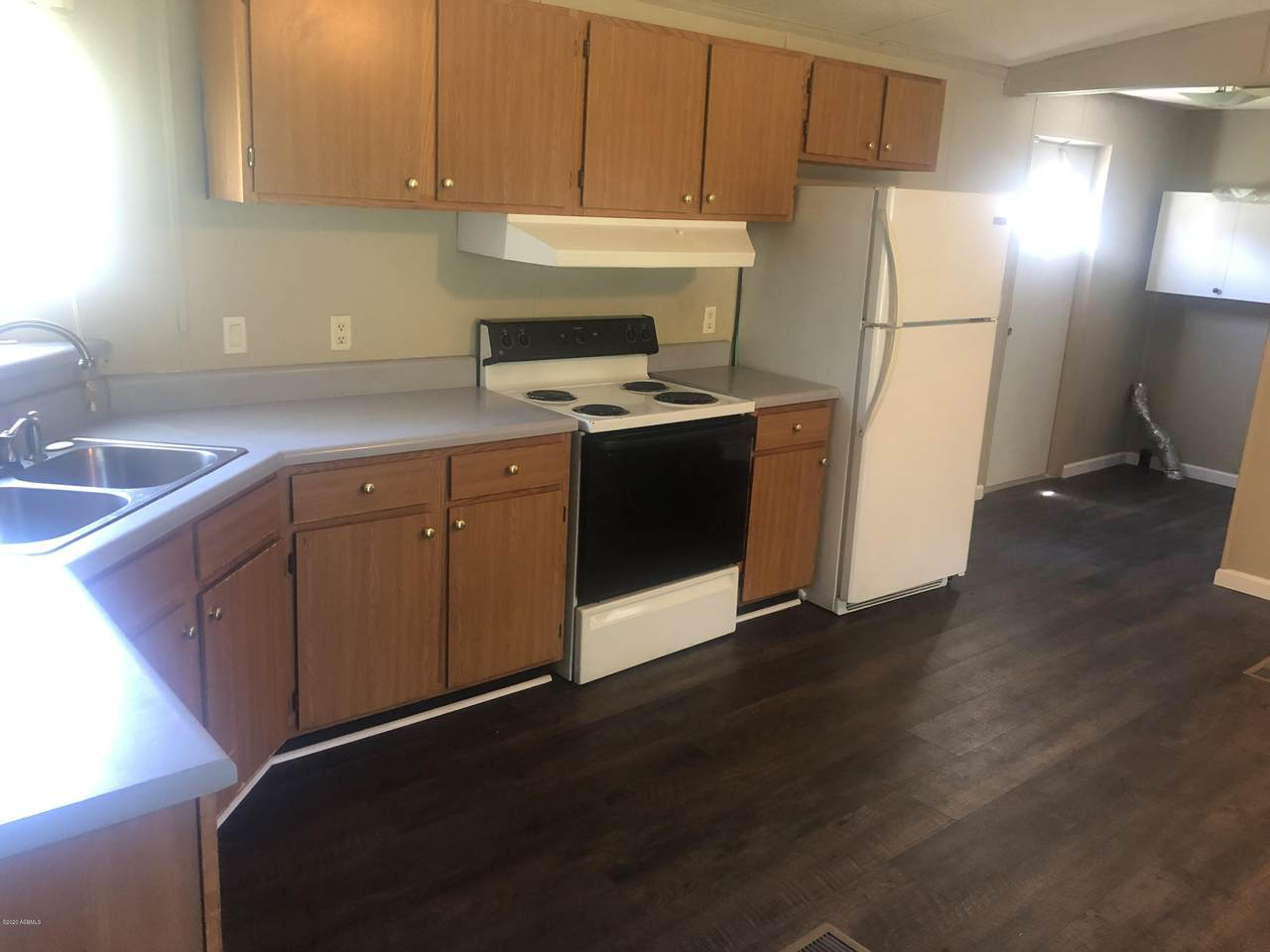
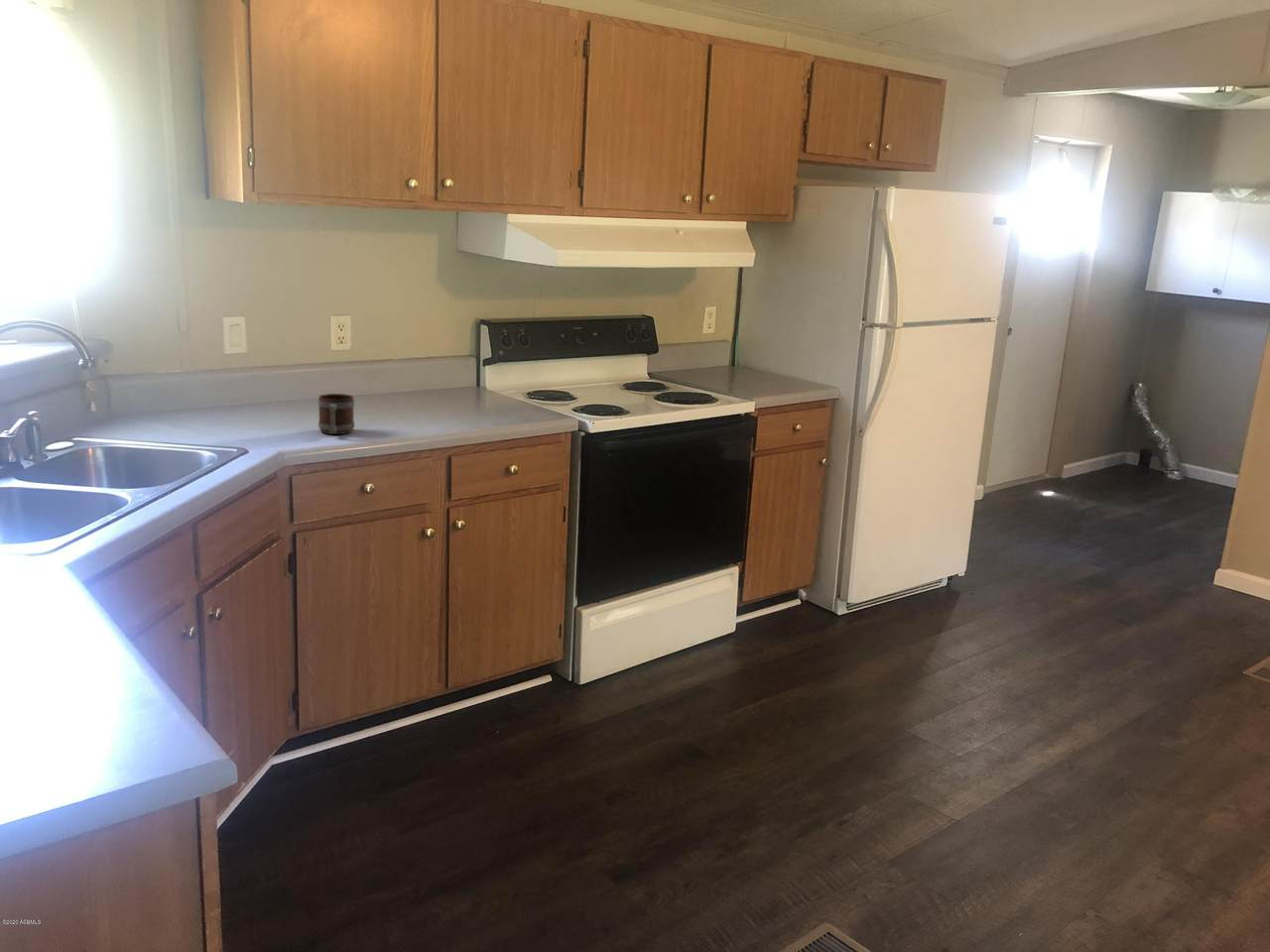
+ mug (335, 415)
